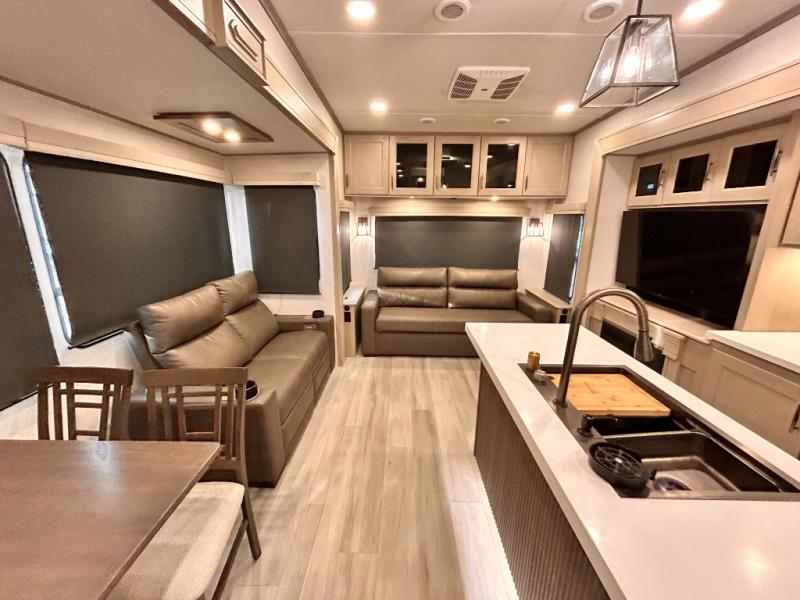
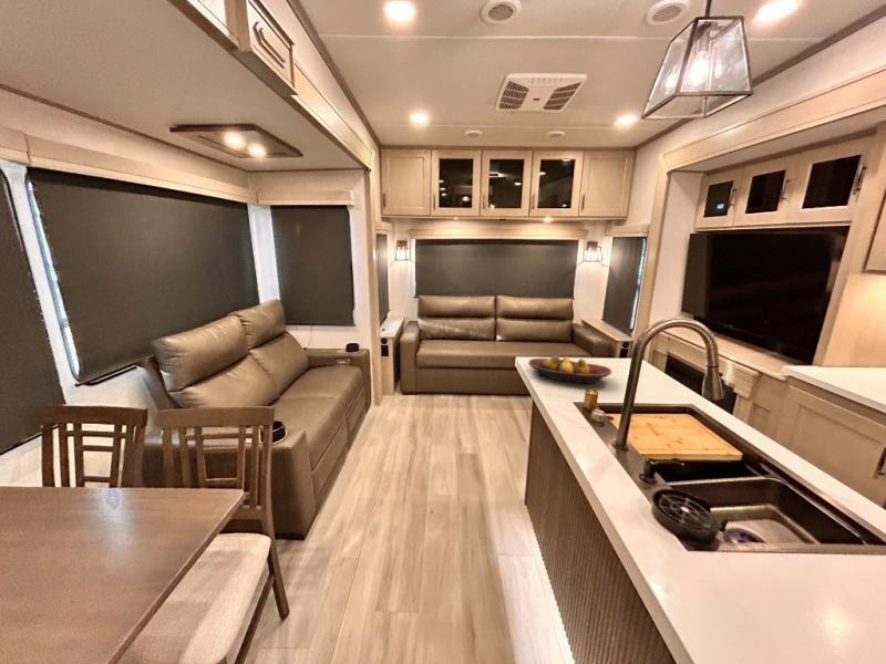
+ fruit bowl (568, 366)
